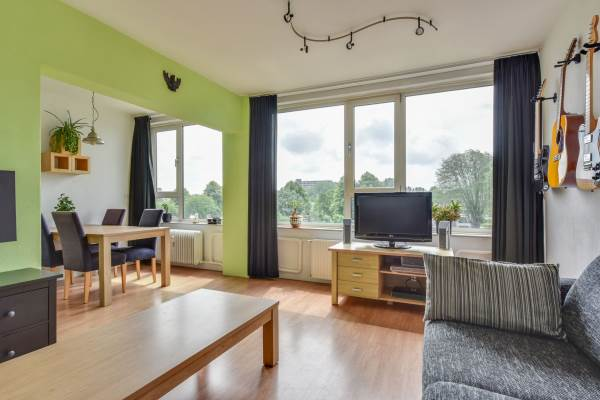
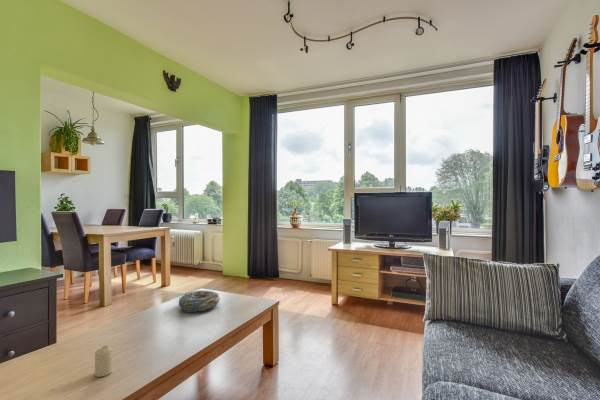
+ candle (103, 360)
+ decorative bowl (199, 300)
